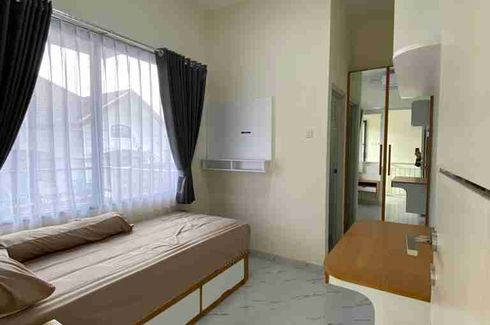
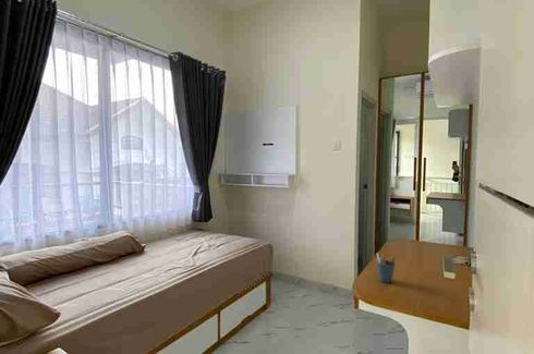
+ pen holder (385, 266)
